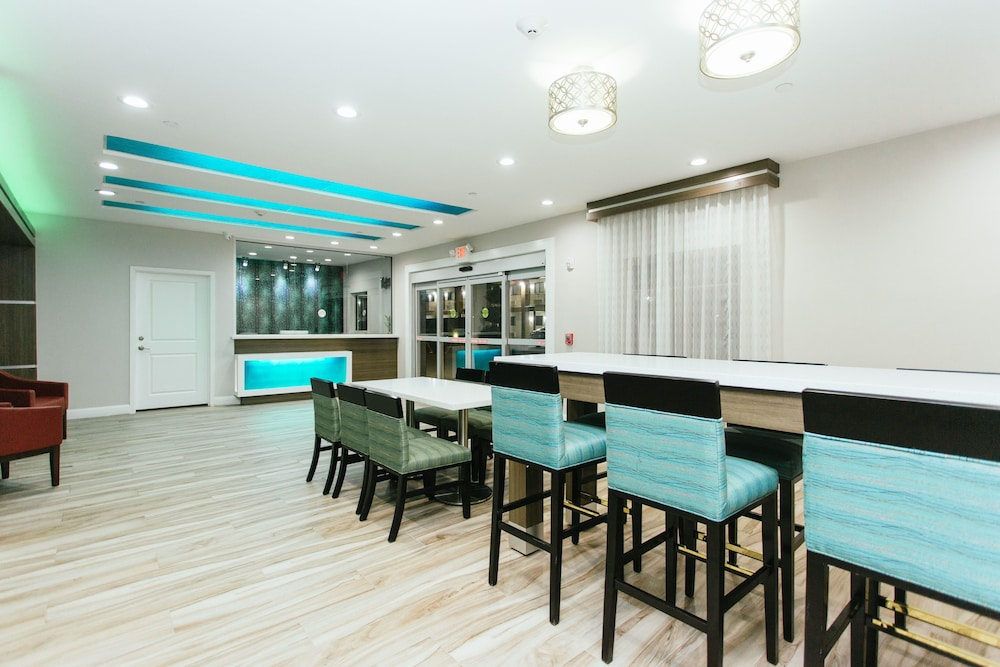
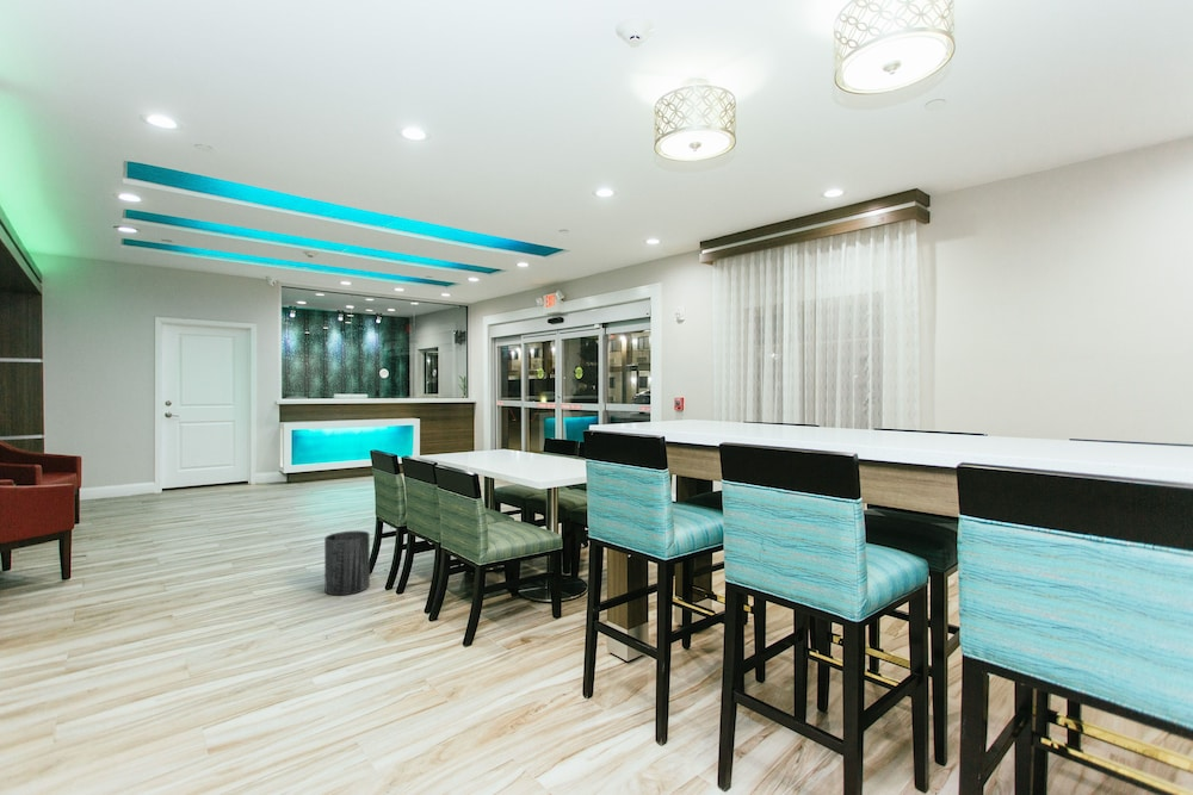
+ trash can (347, 561)
